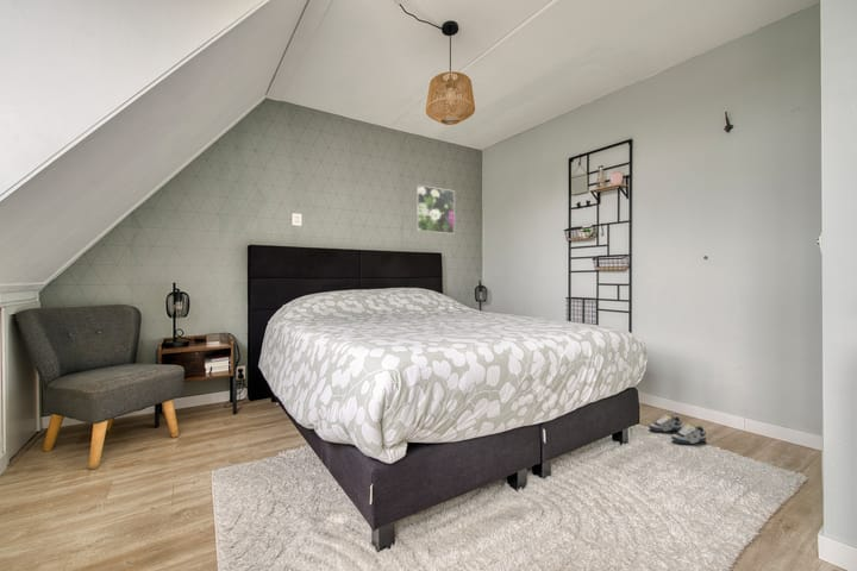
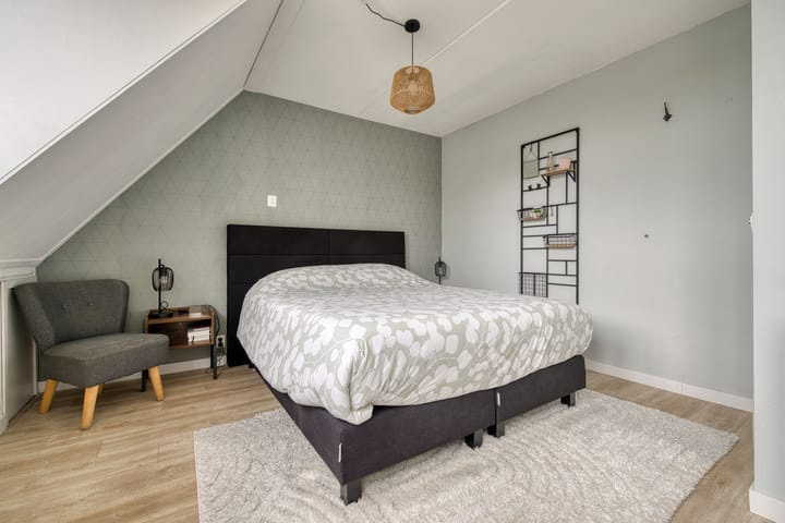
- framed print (436, 209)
- shoe (676, 427)
